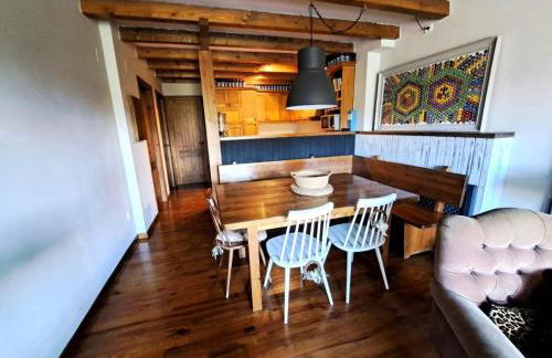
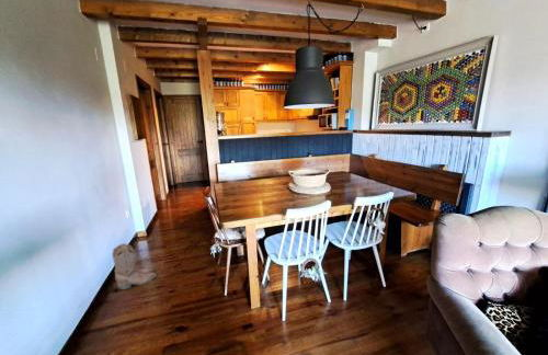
+ boots (134, 262)
